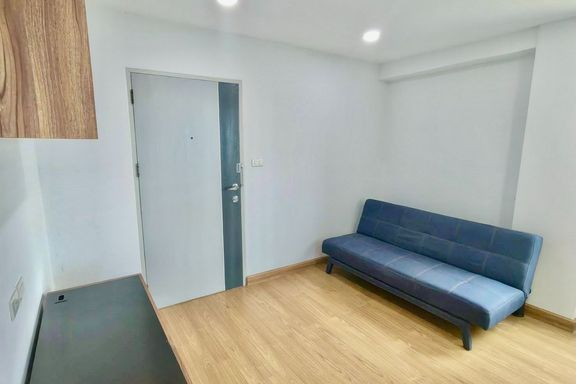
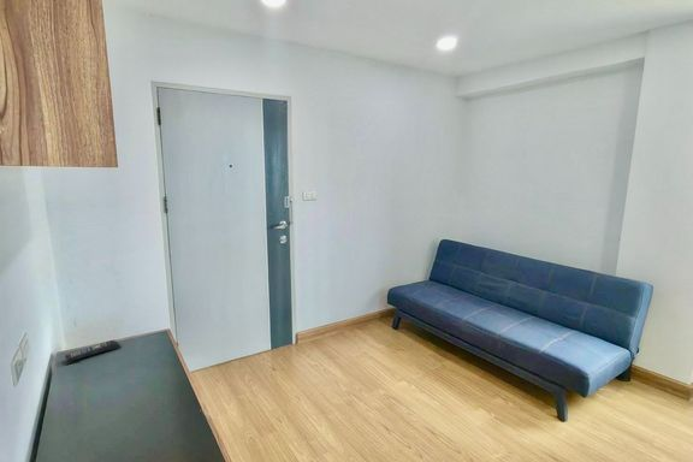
+ remote control (94, 350)
